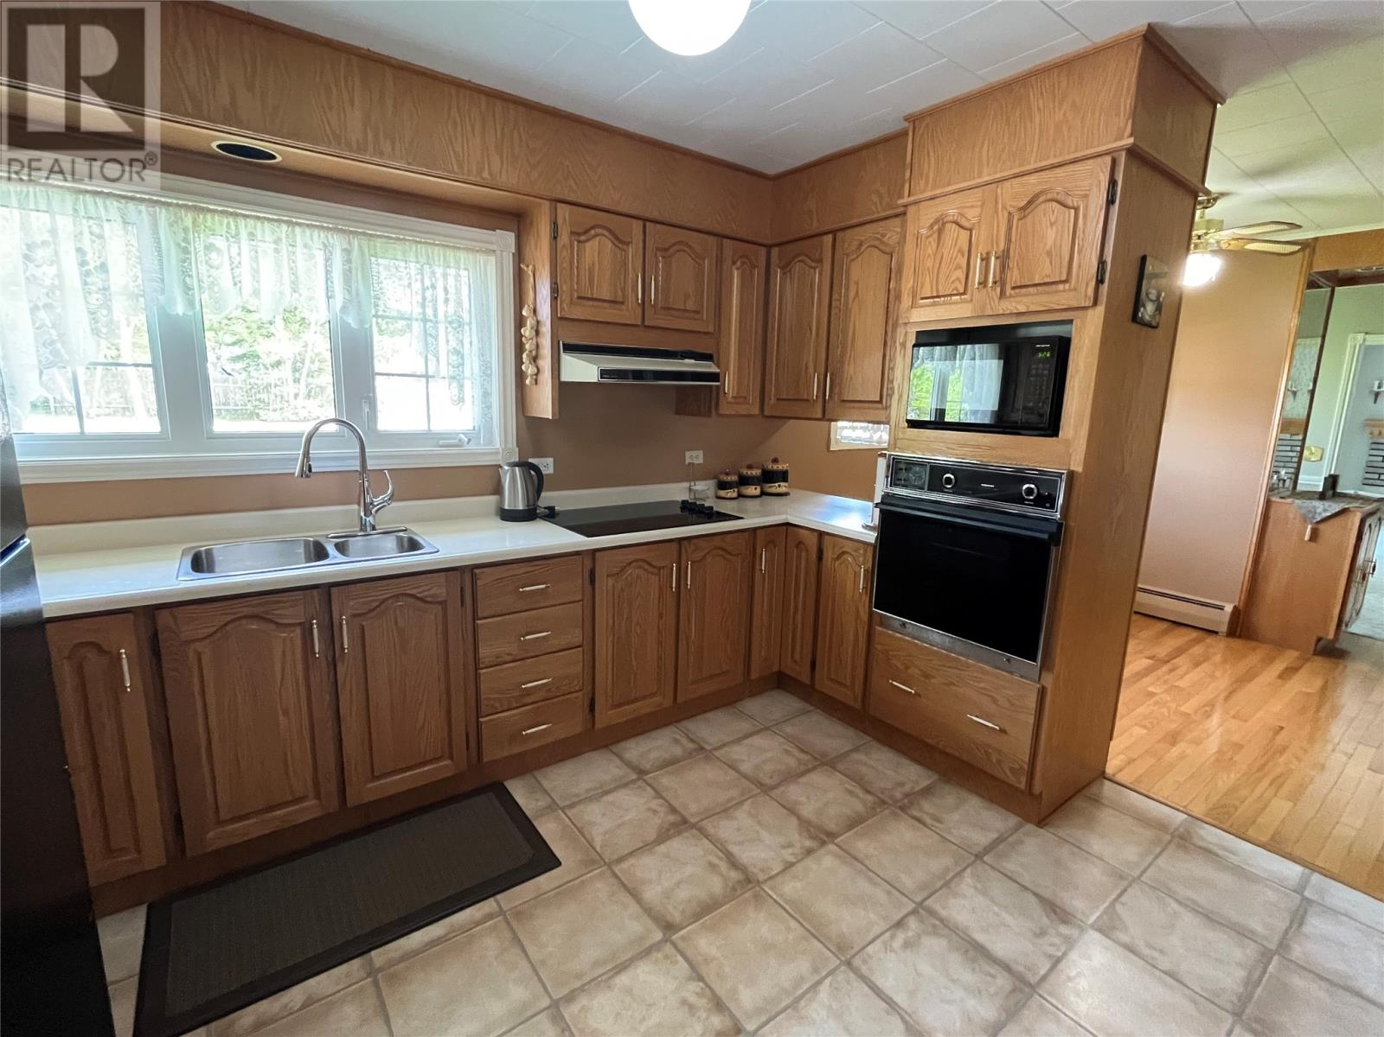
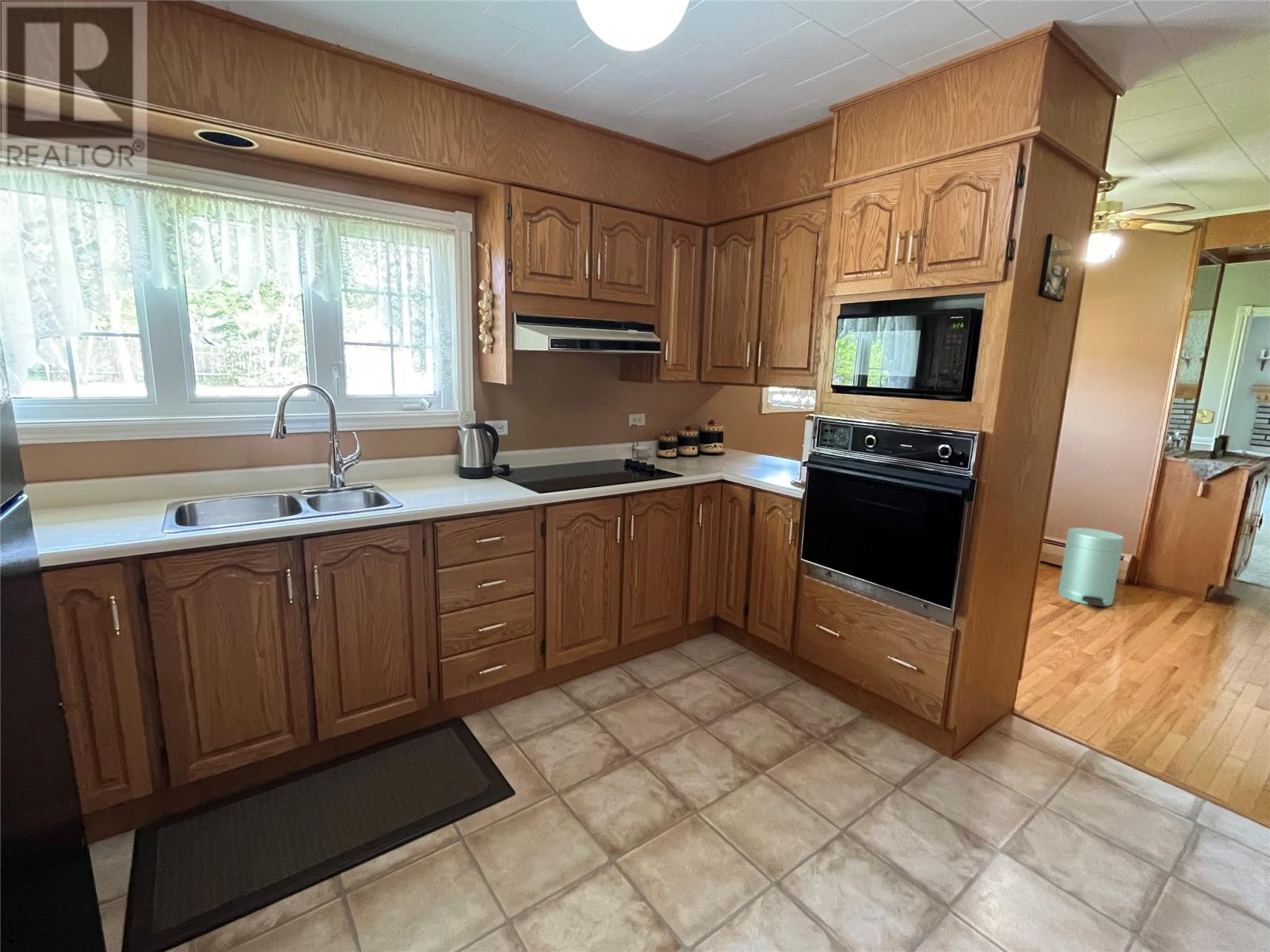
+ trash can (1091, 566)
